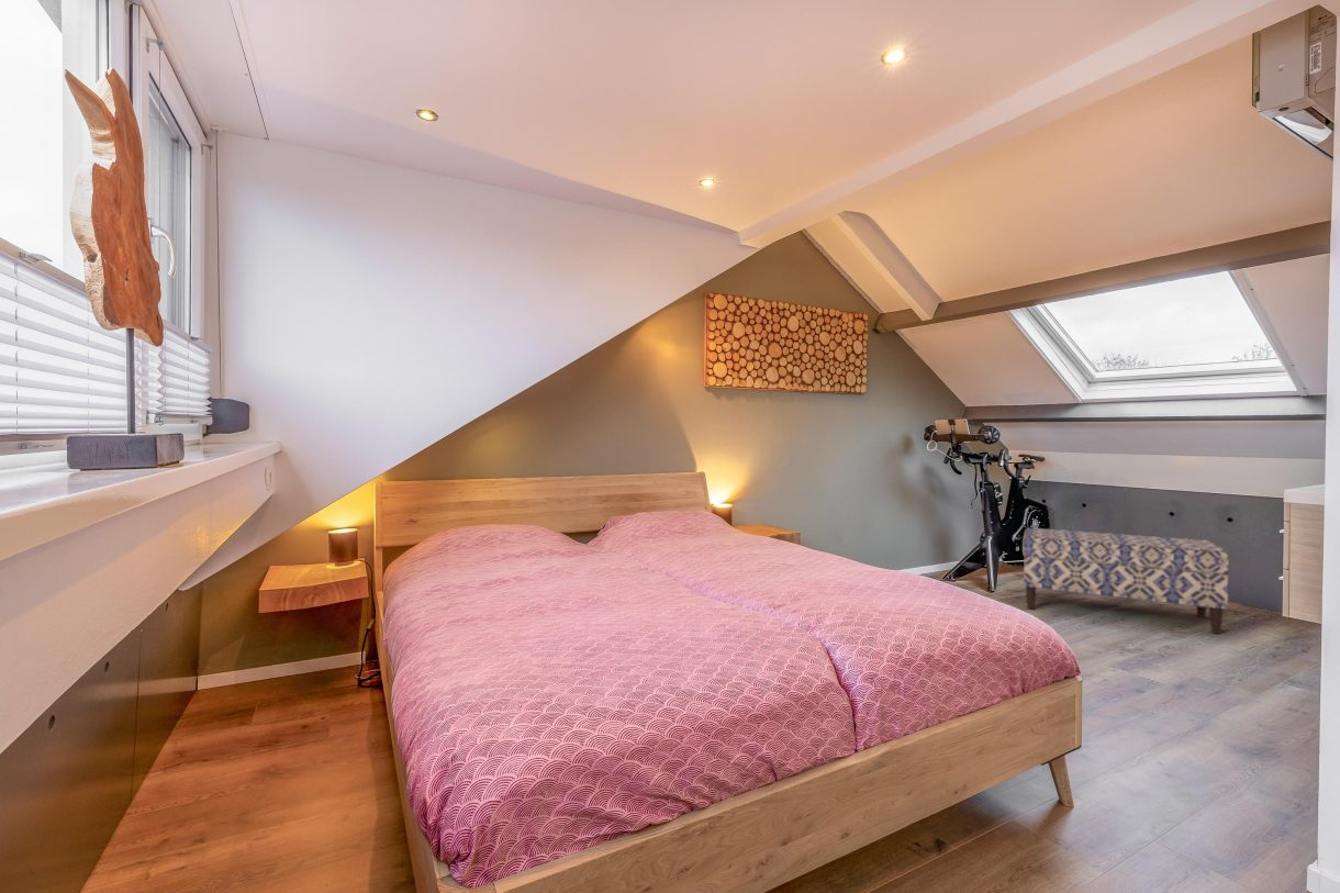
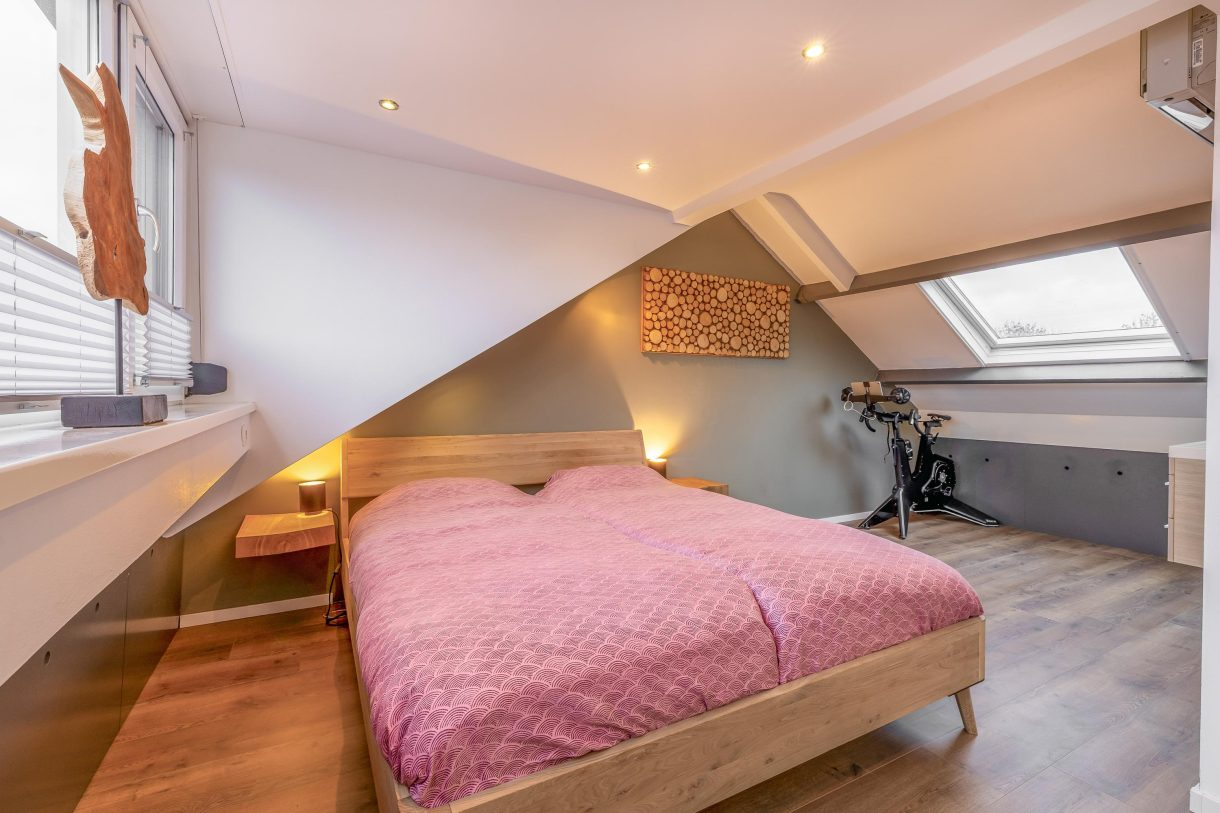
- bench (1114, 574)
